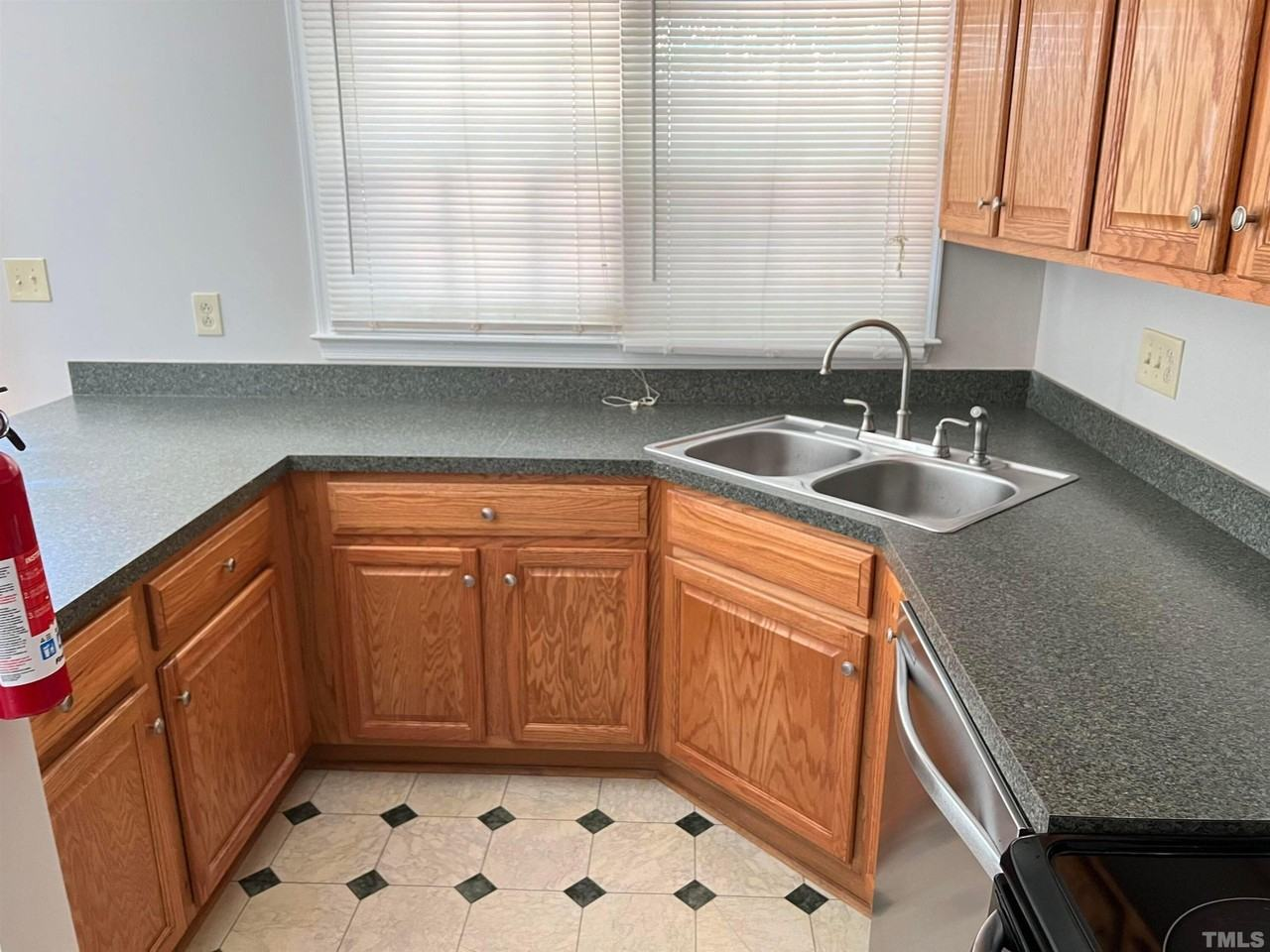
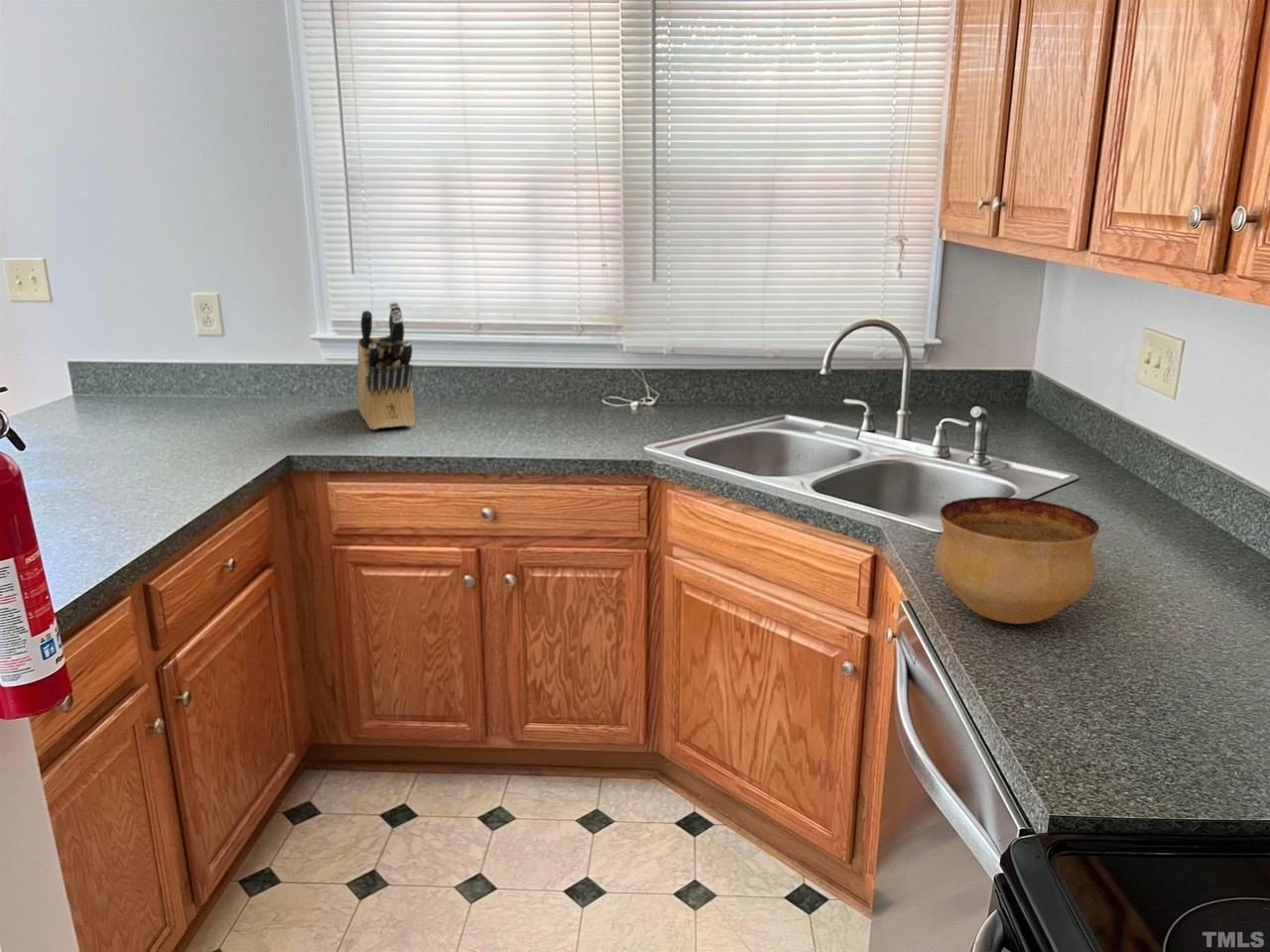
+ bowl (1011, 568)
+ knife block (382, 361)
